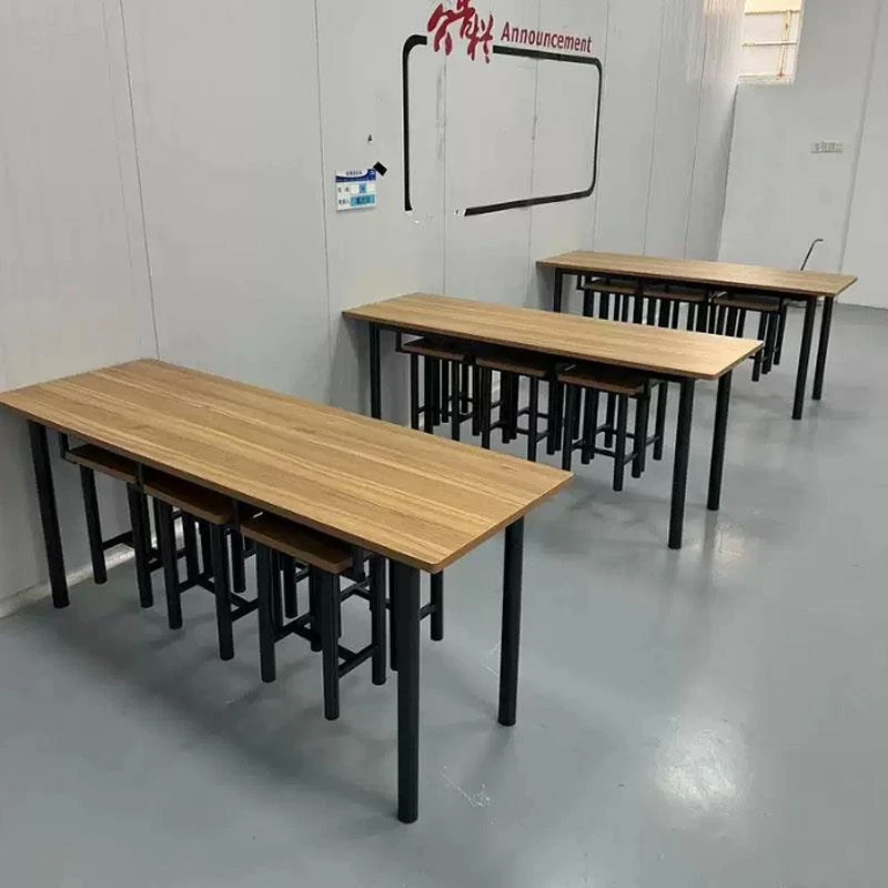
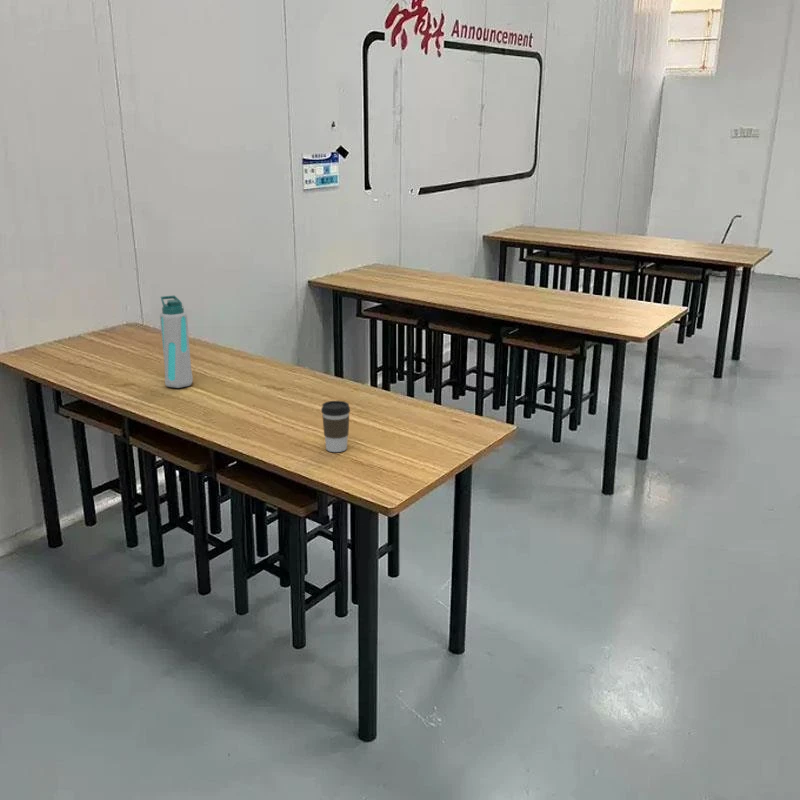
+ coffee cup (336, 426)
+ water bottle (174, 342)
